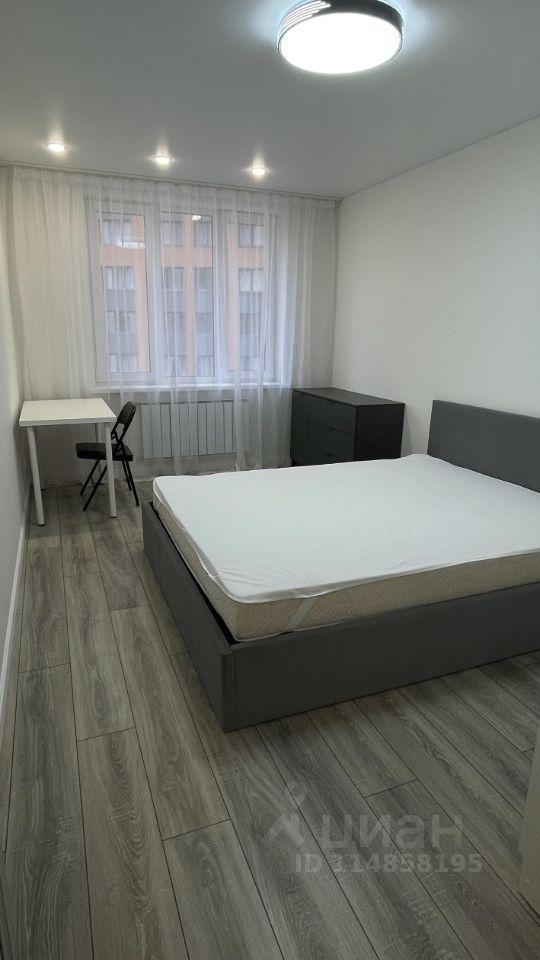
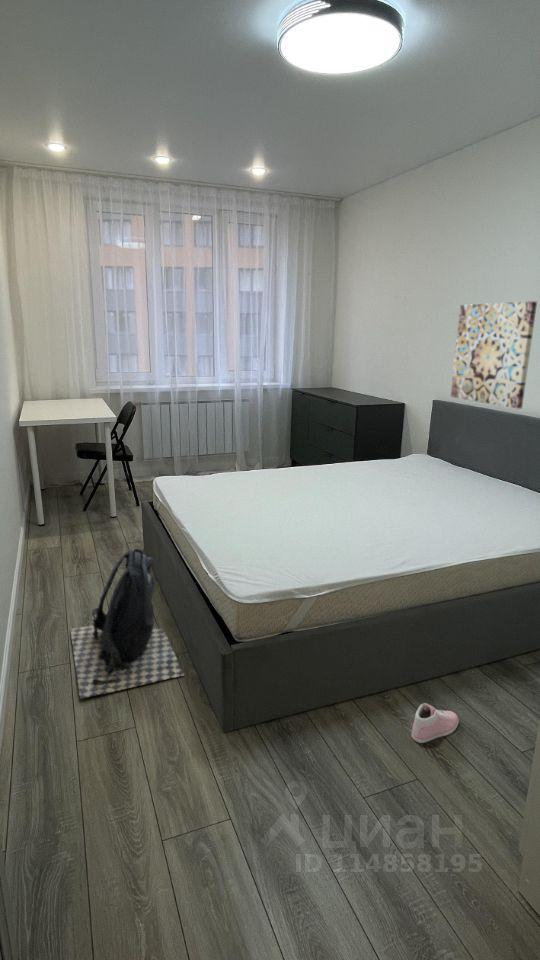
+ sneaker (437, 717)
+ wall art (489, 354)
+ backpack (120, 605)
